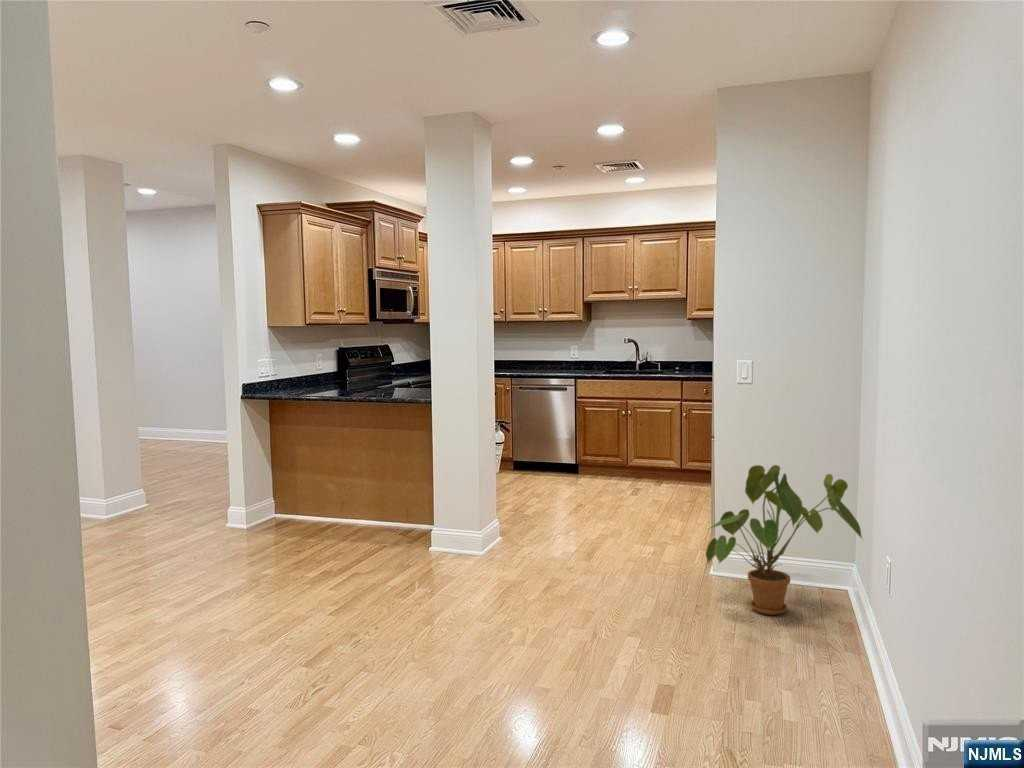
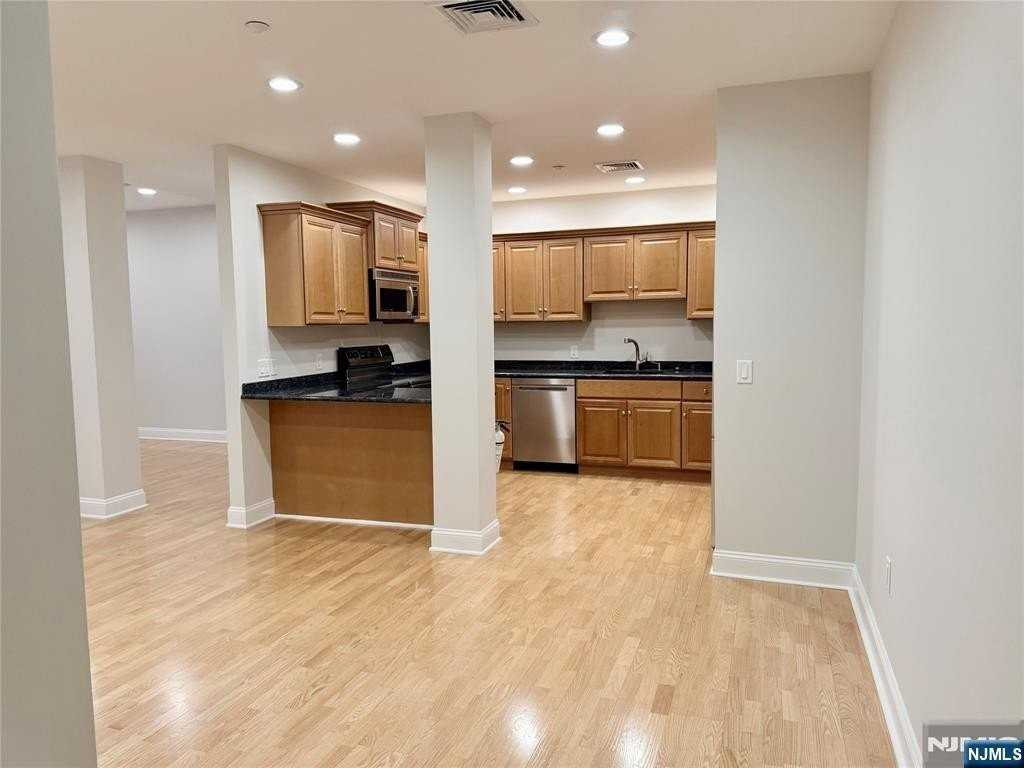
- house plant (780, 536)
